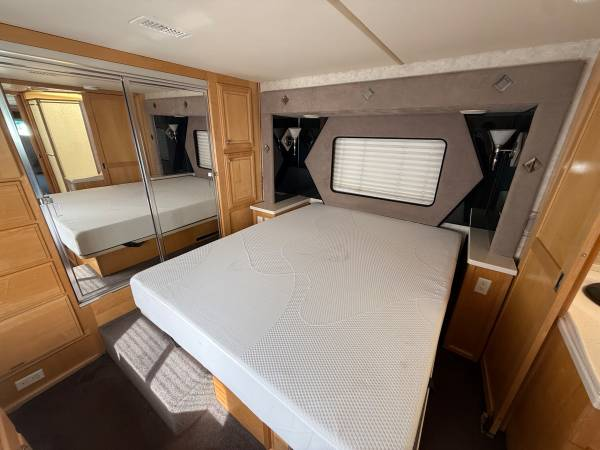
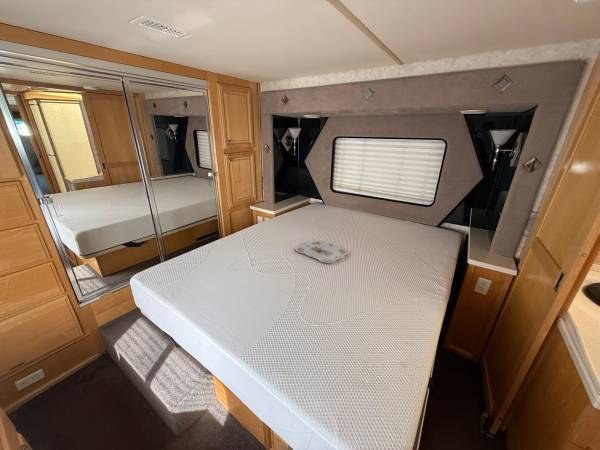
+ serving tray (321, 250)
